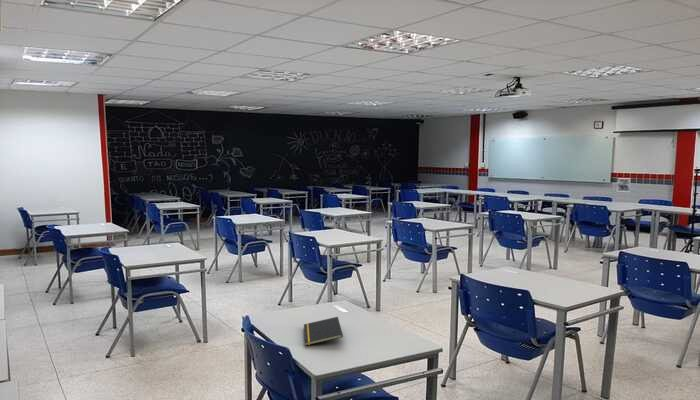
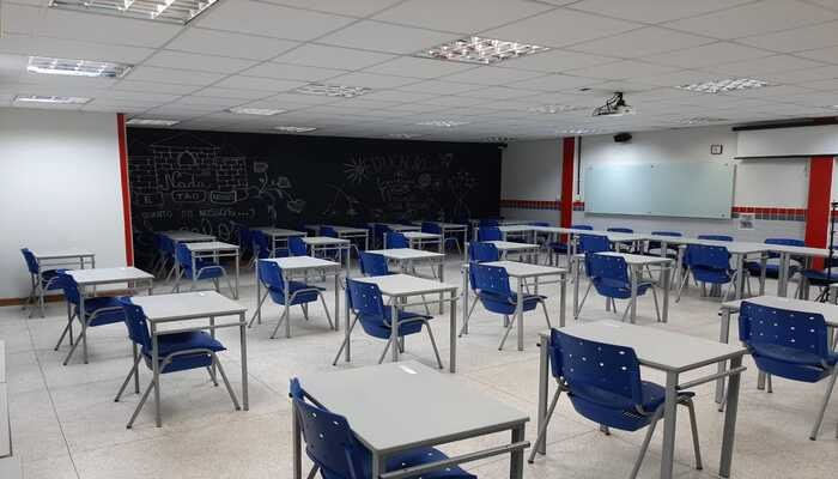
- notepad (322, 330)
